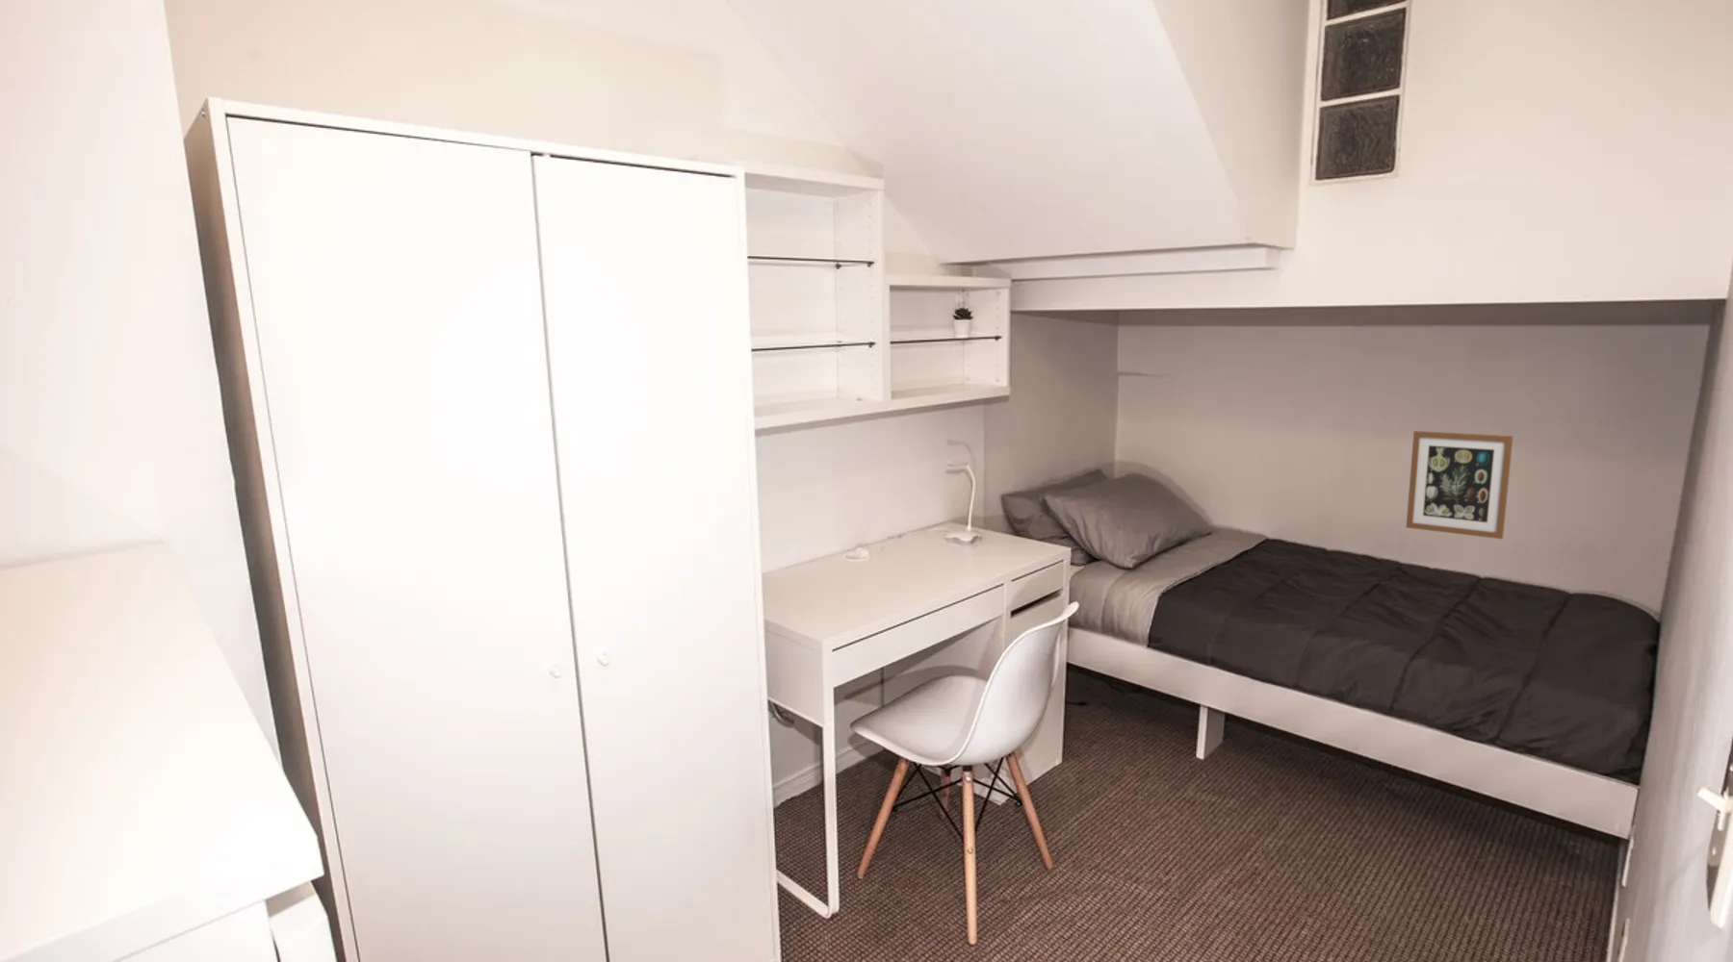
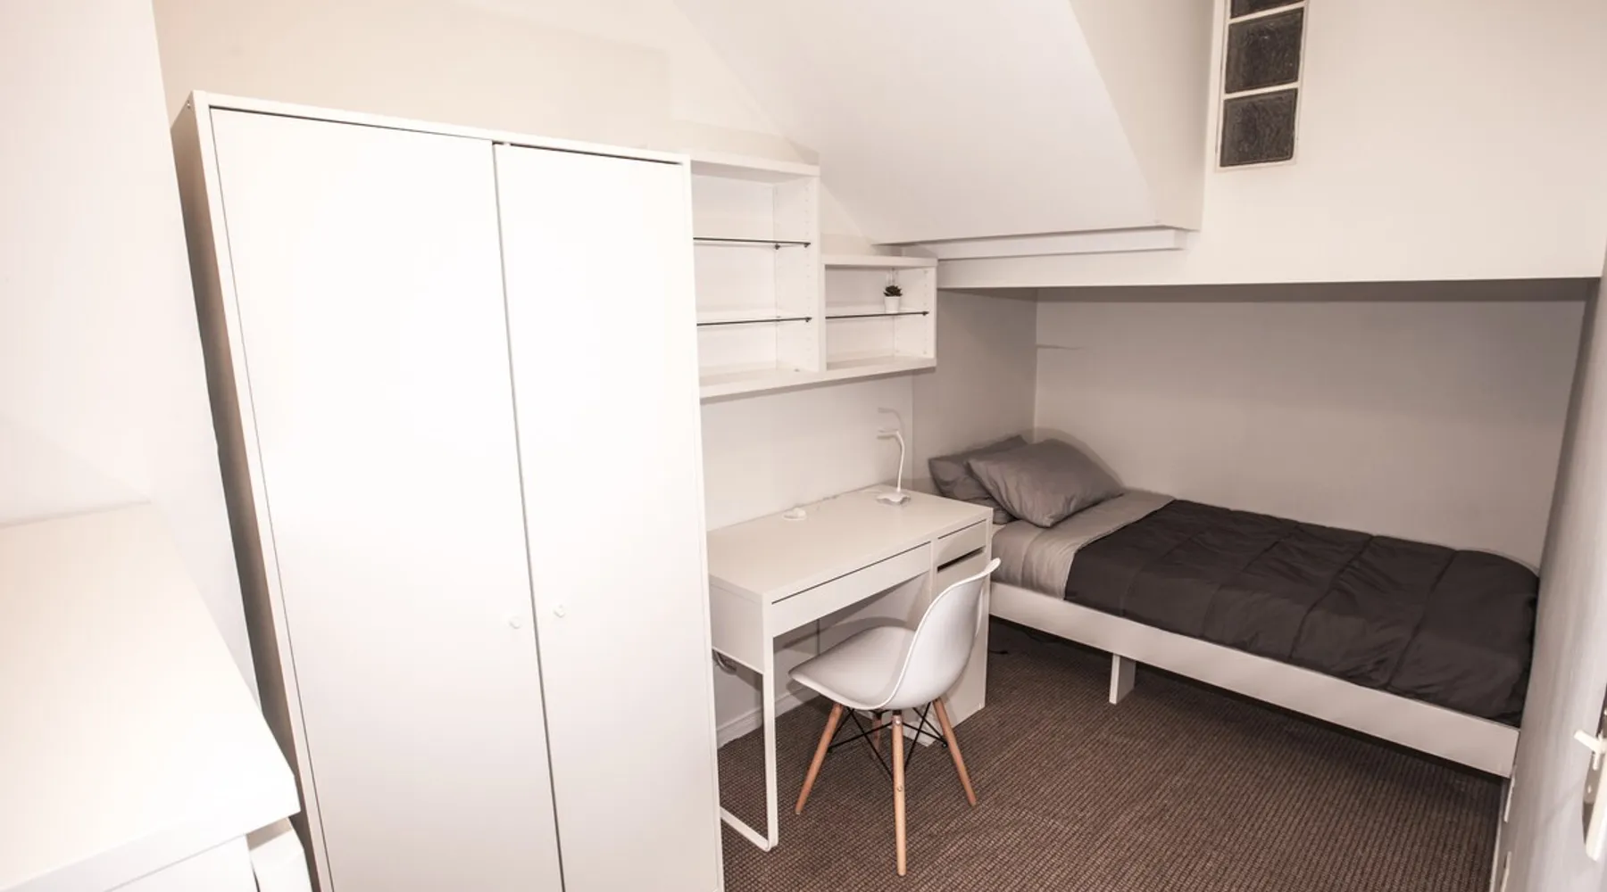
- wall art (1457, 483)
